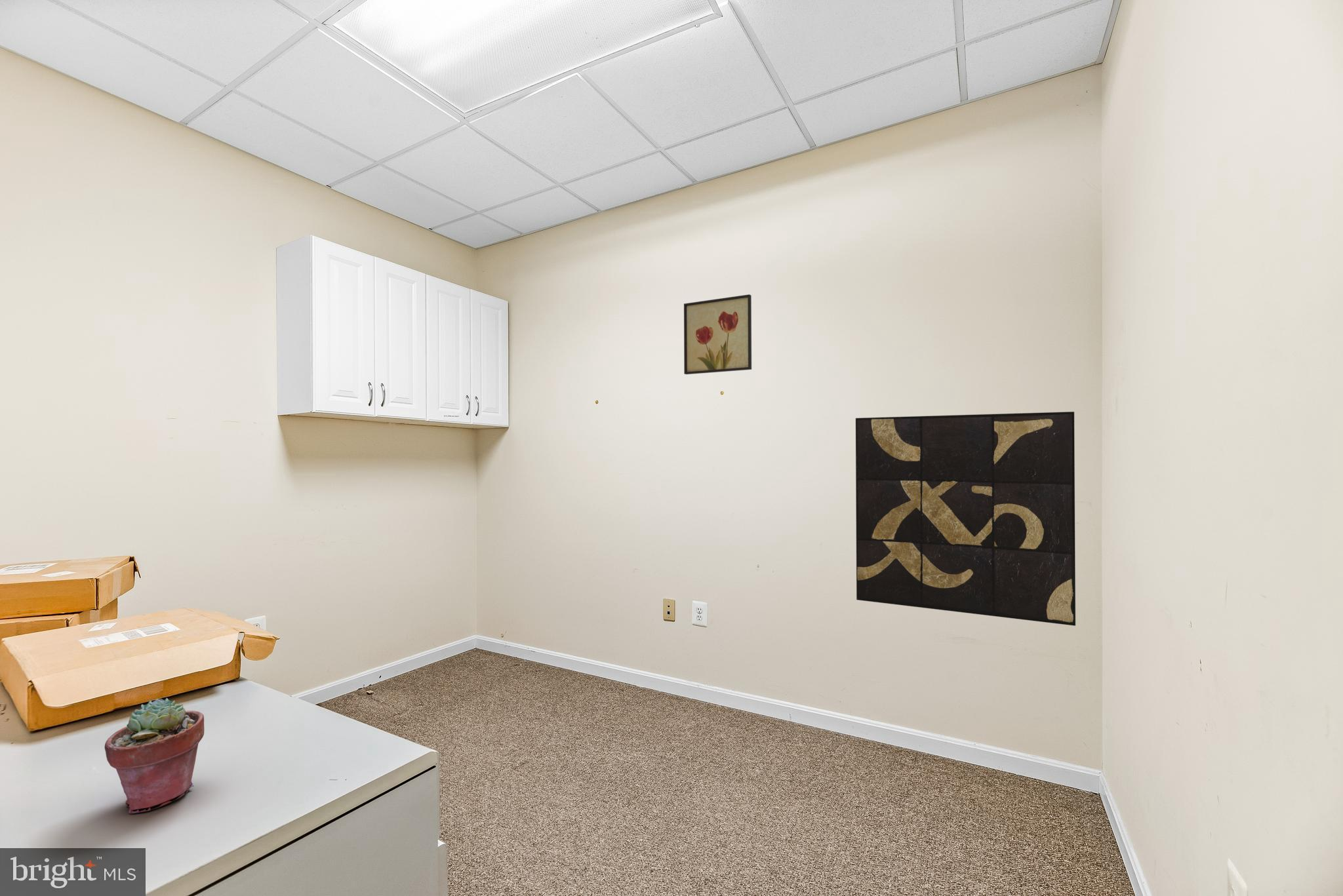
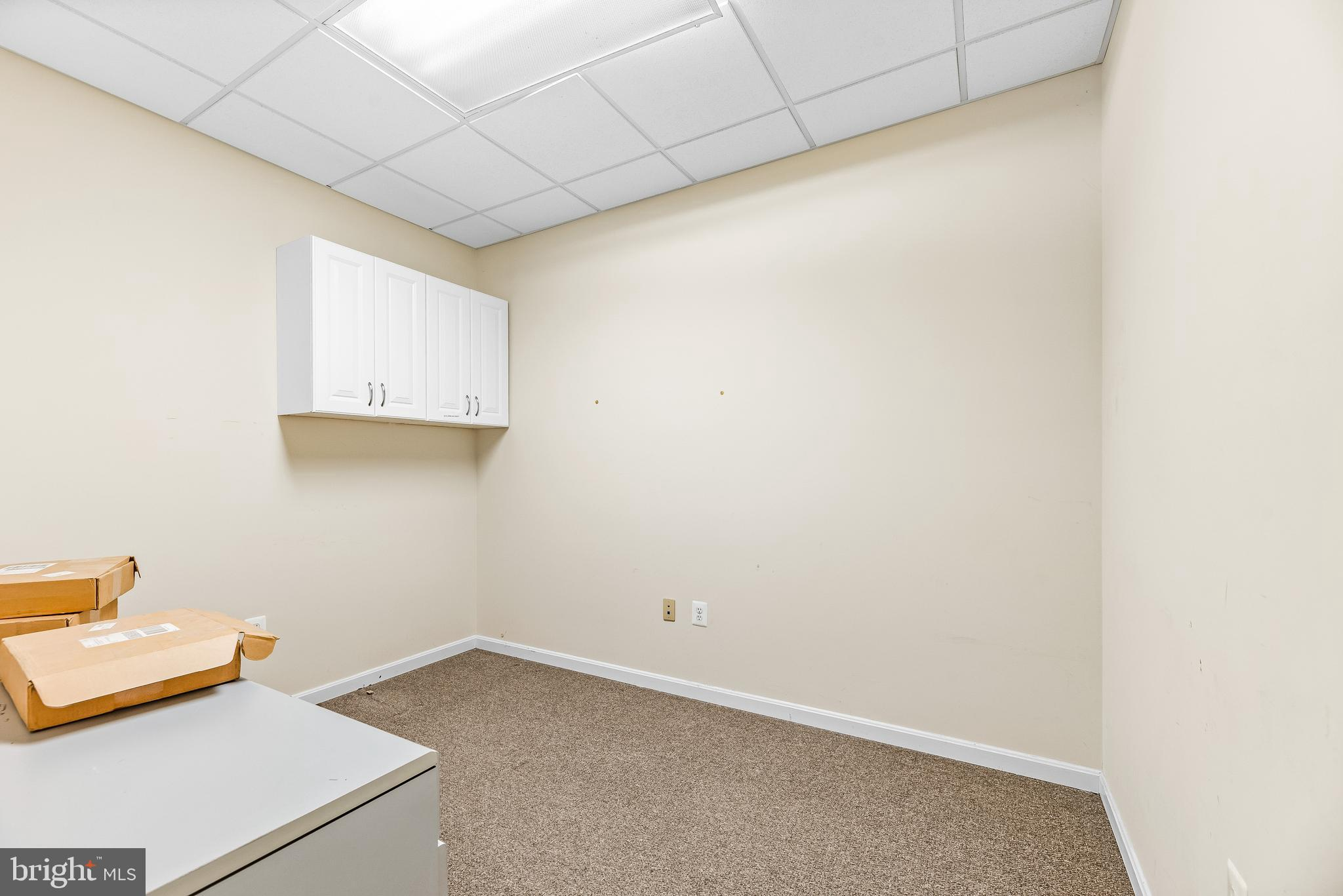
- wall art (717, 336)
- potted succulent (157, 748)
- wall art (957, 513)
